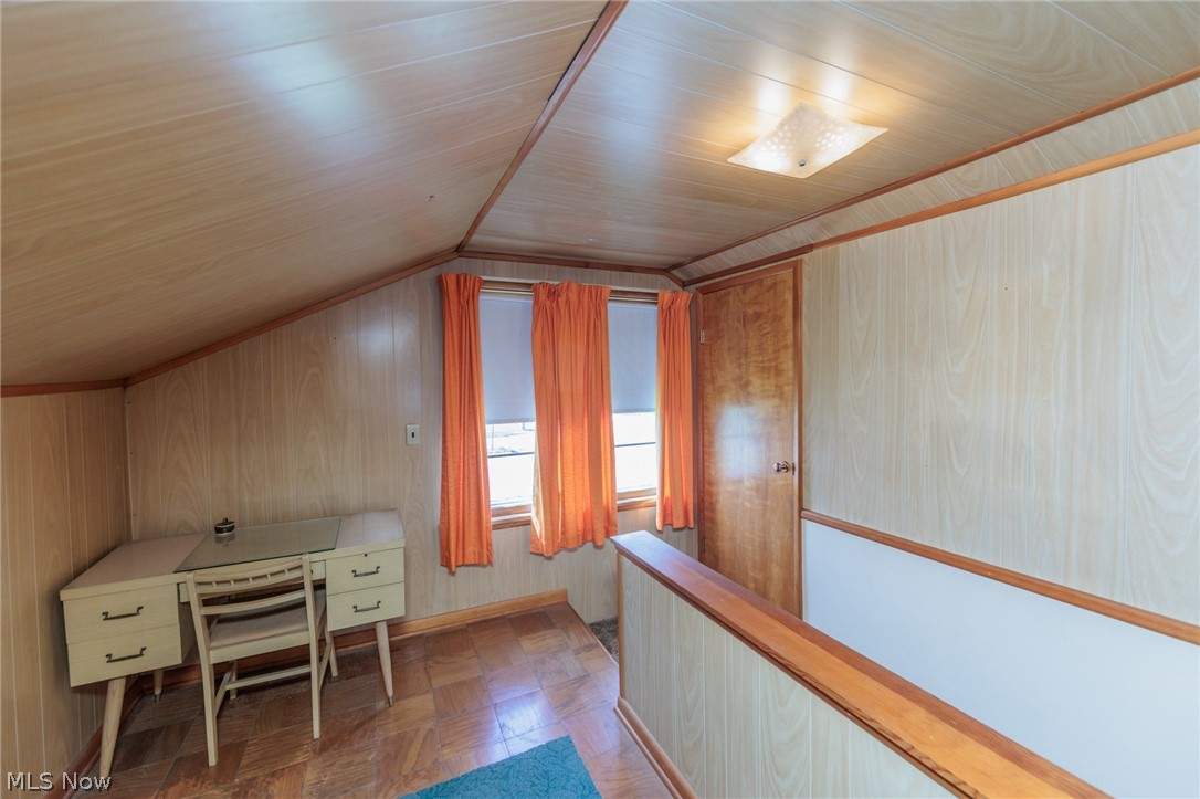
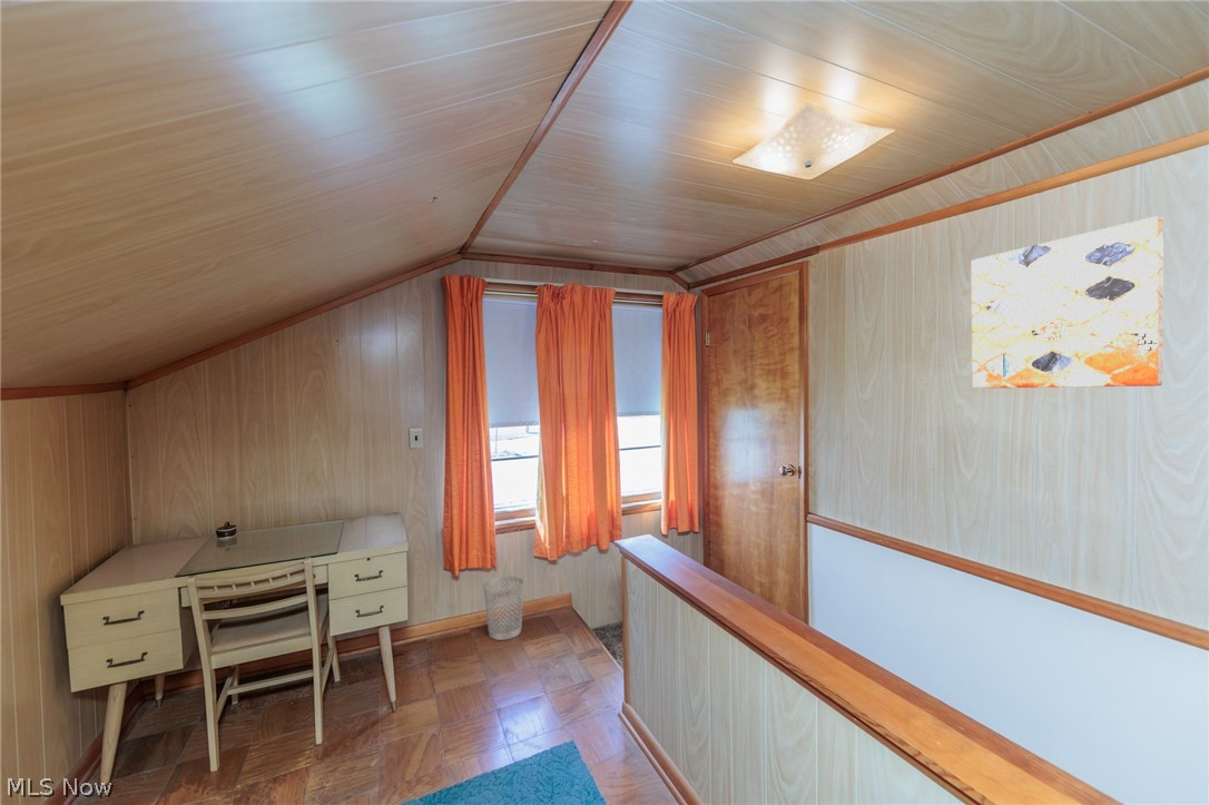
+ wall art (1054, 314)
+ wastebasket (504, 607)
